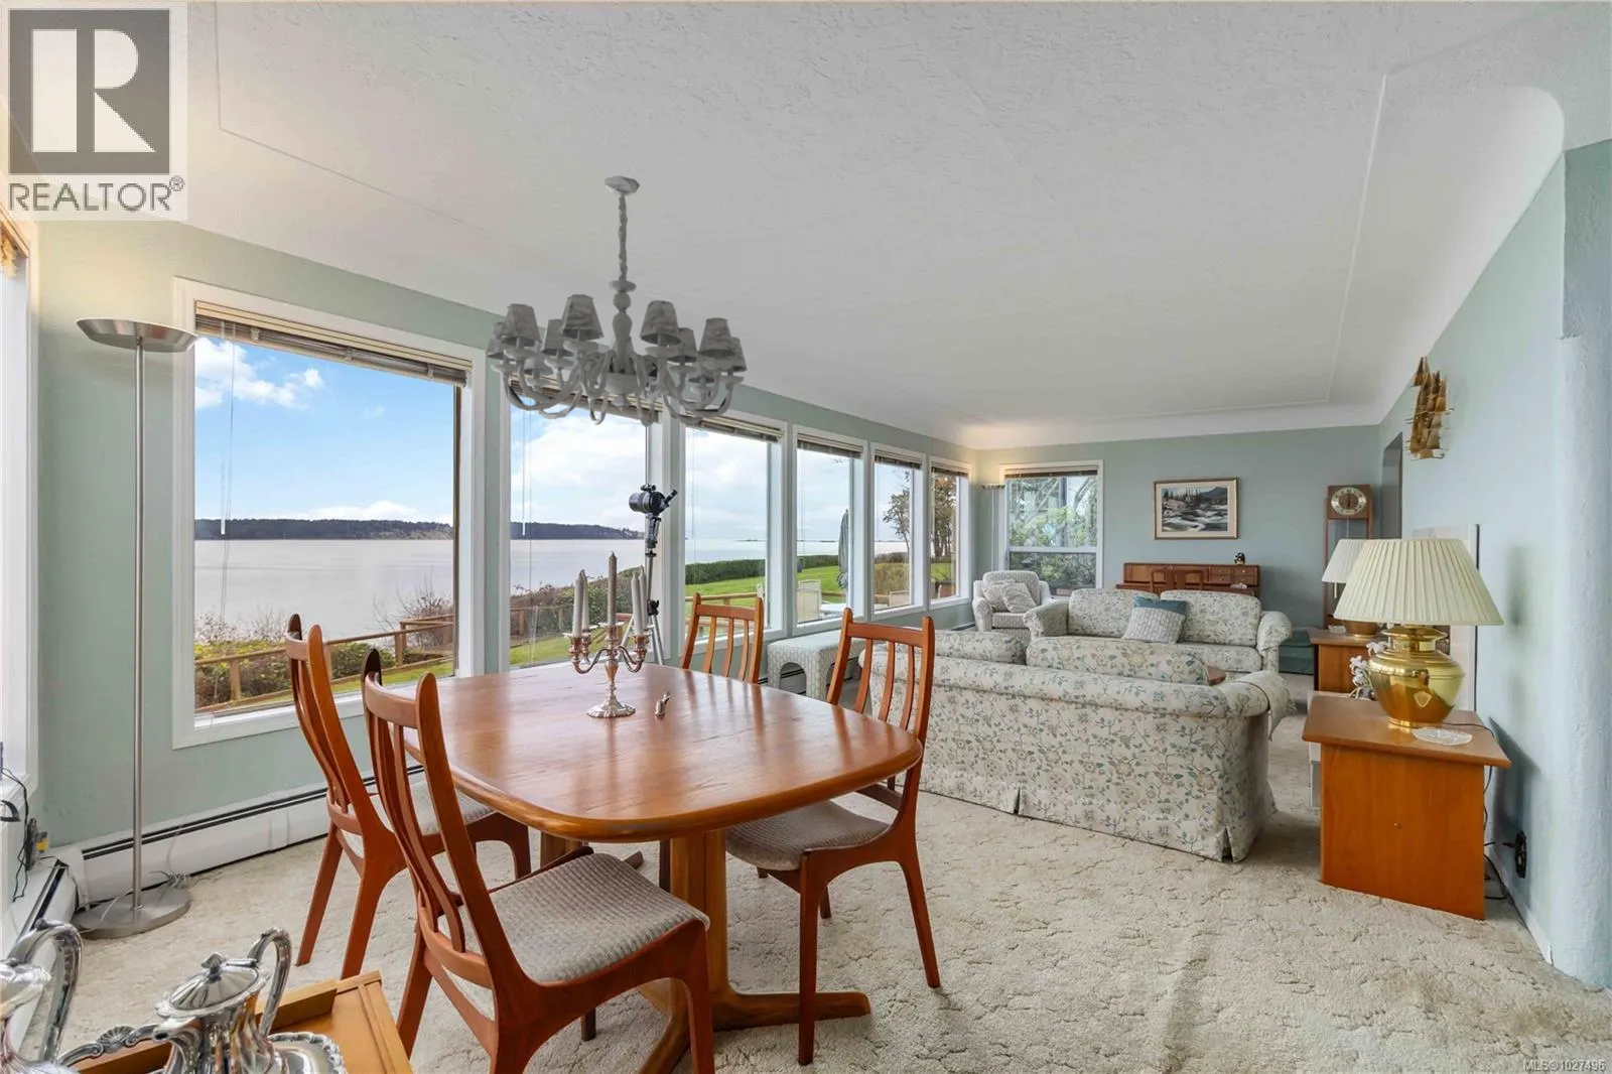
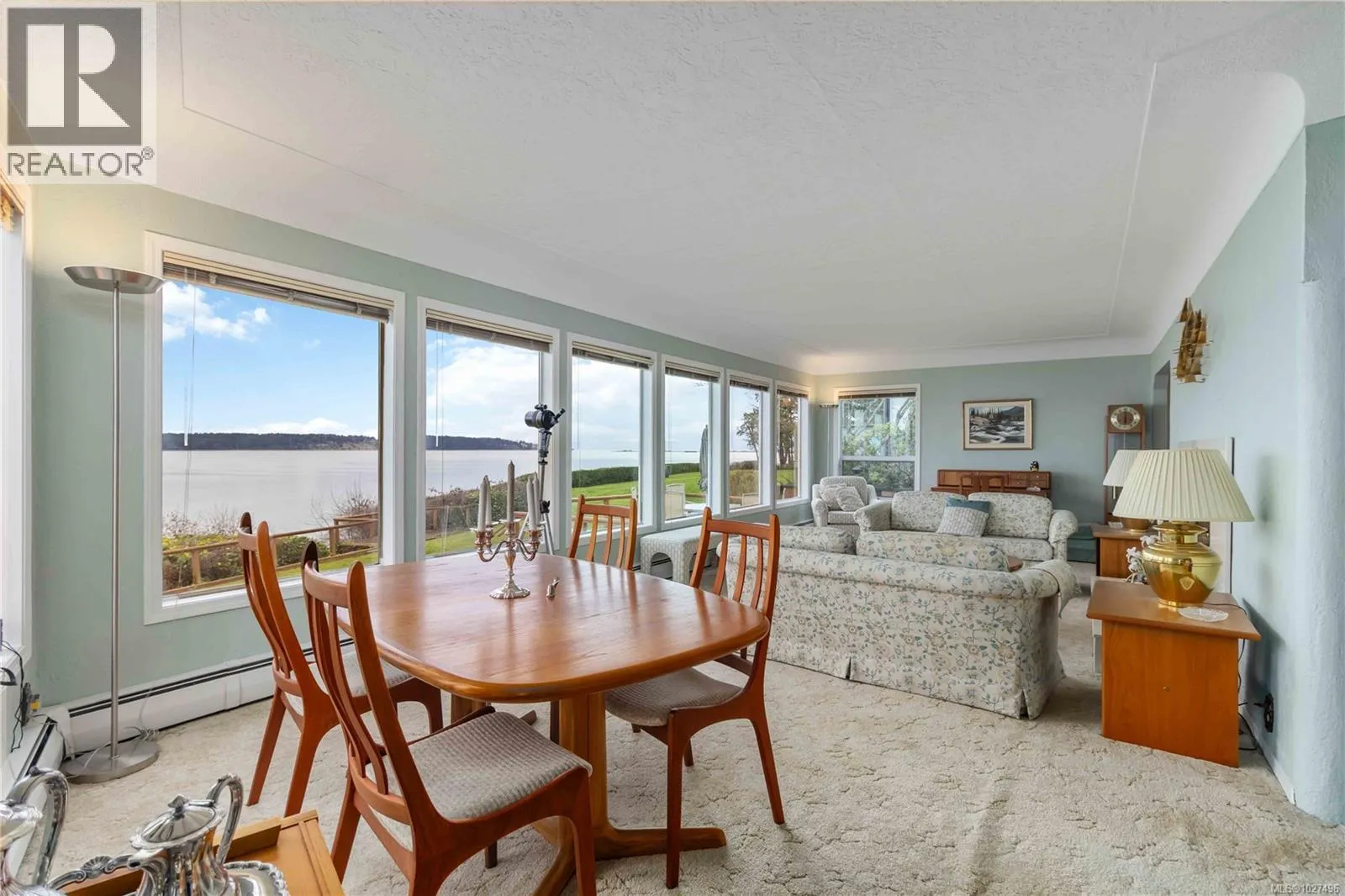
- chandelier (622, 298)
